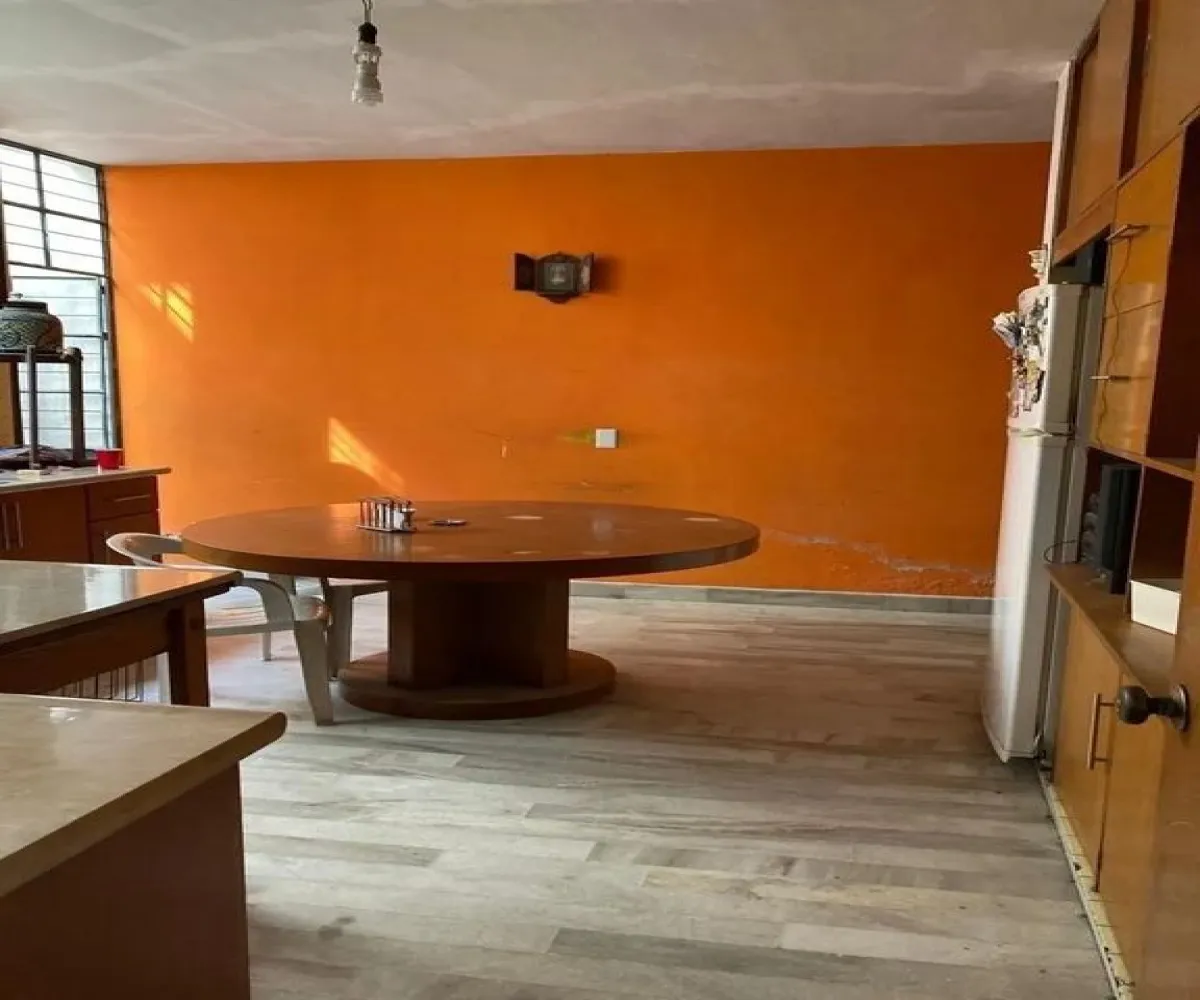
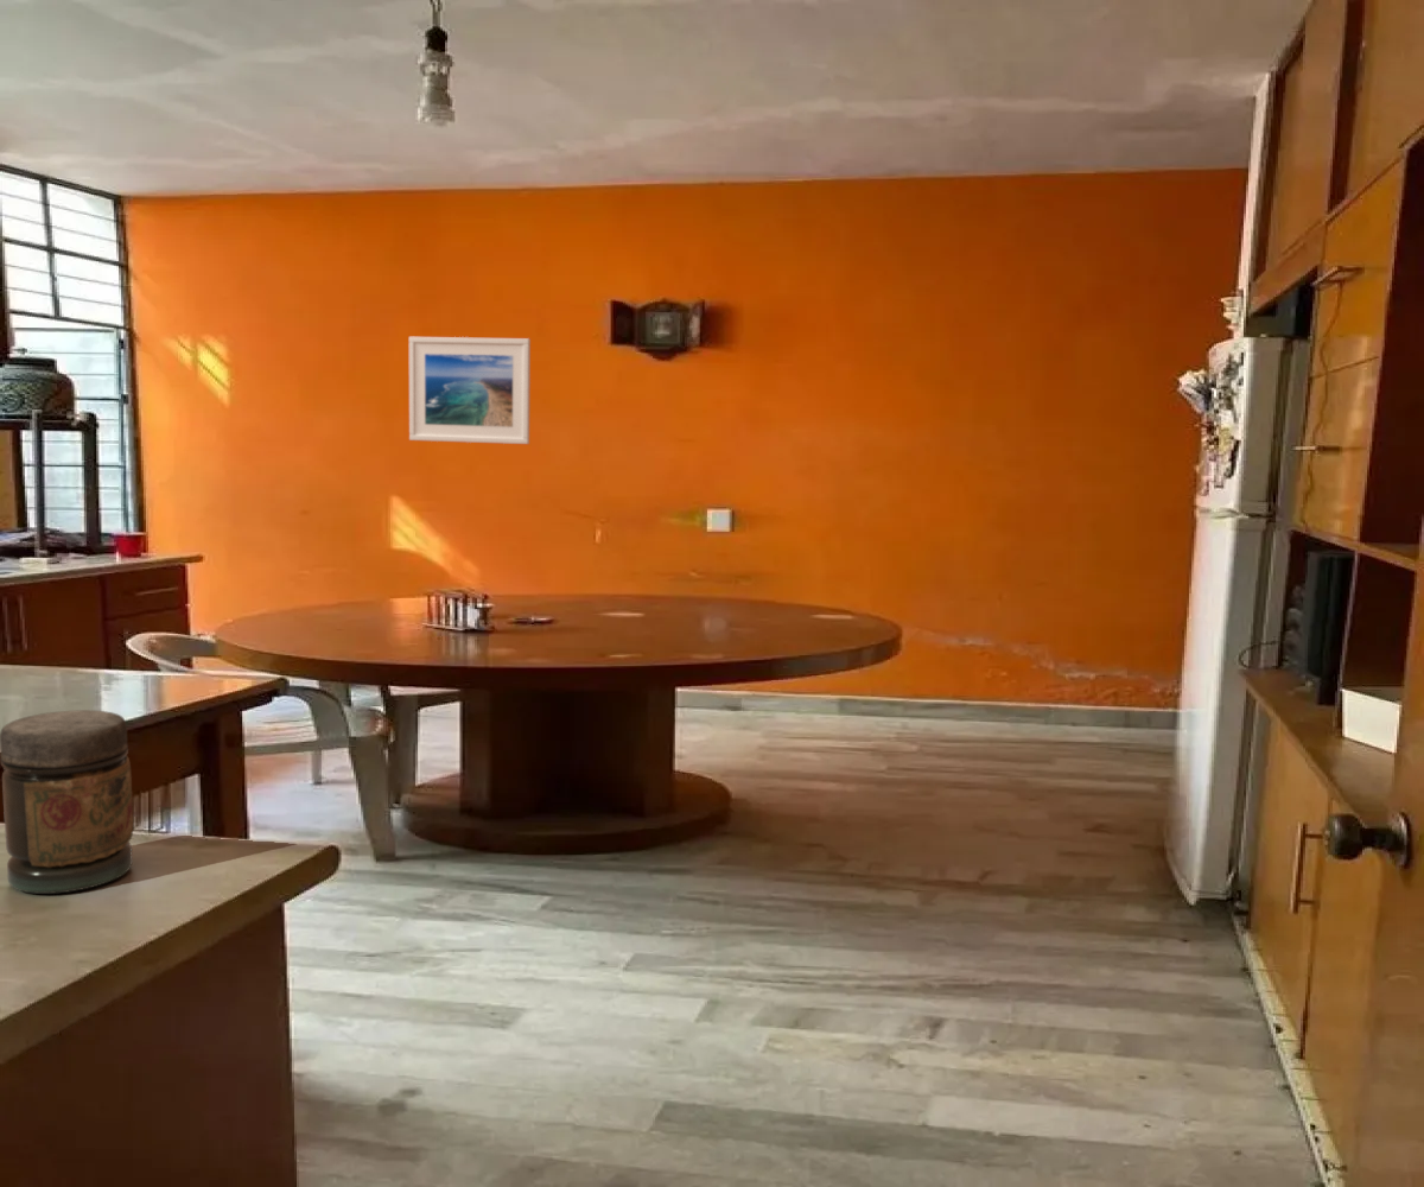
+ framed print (469, 389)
+ jar (69, 798)
